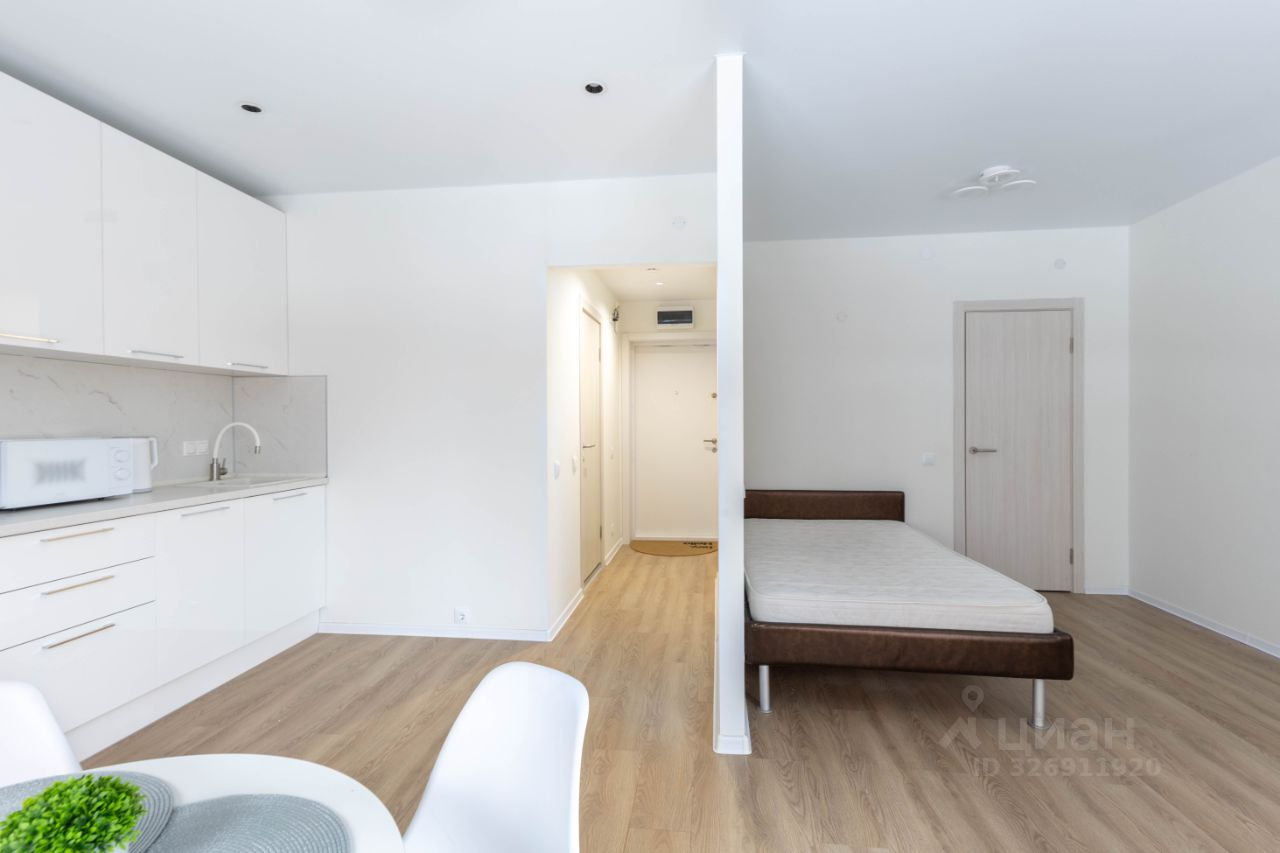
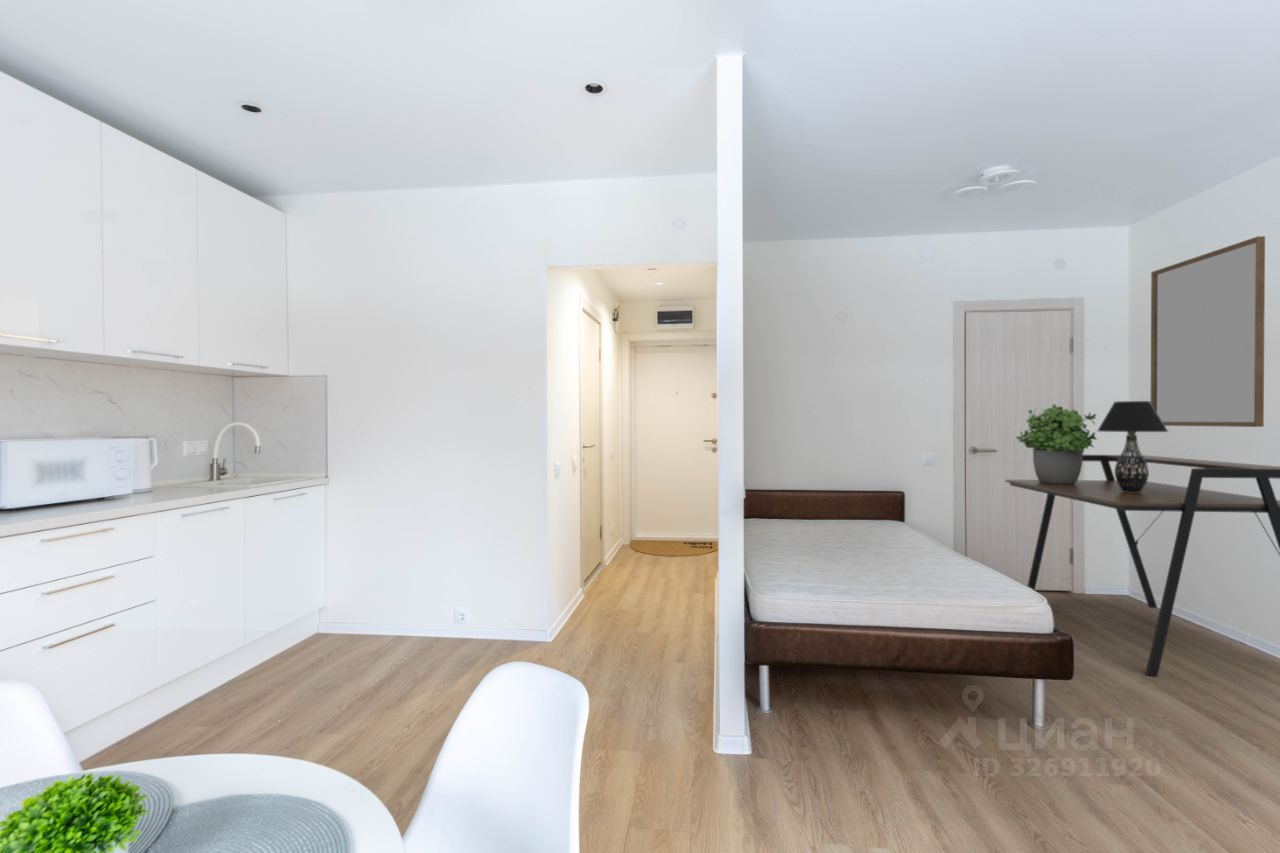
+ desk (1137, 548)
+ home mirror (1201, 341)
+ table lamp (1131, 446)
+ potted plant (1055, 443)
